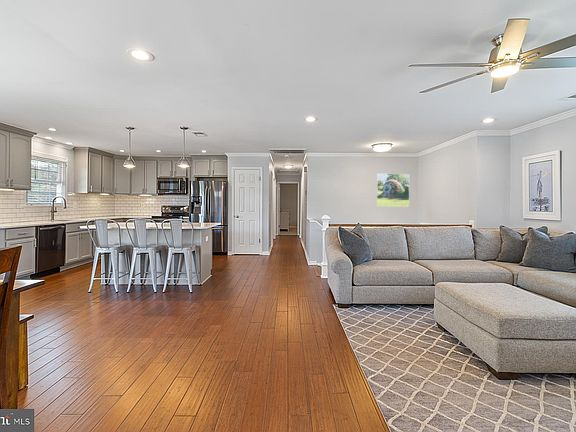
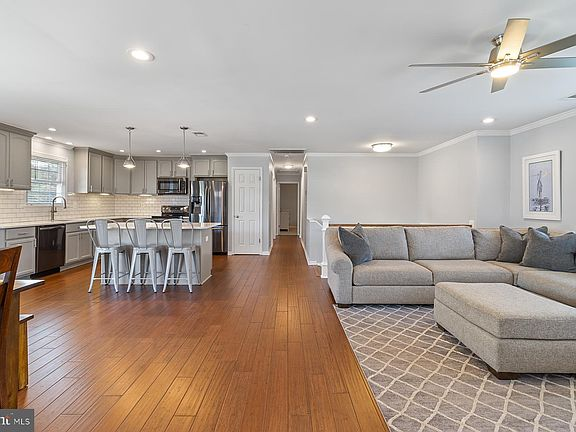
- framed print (393, 190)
